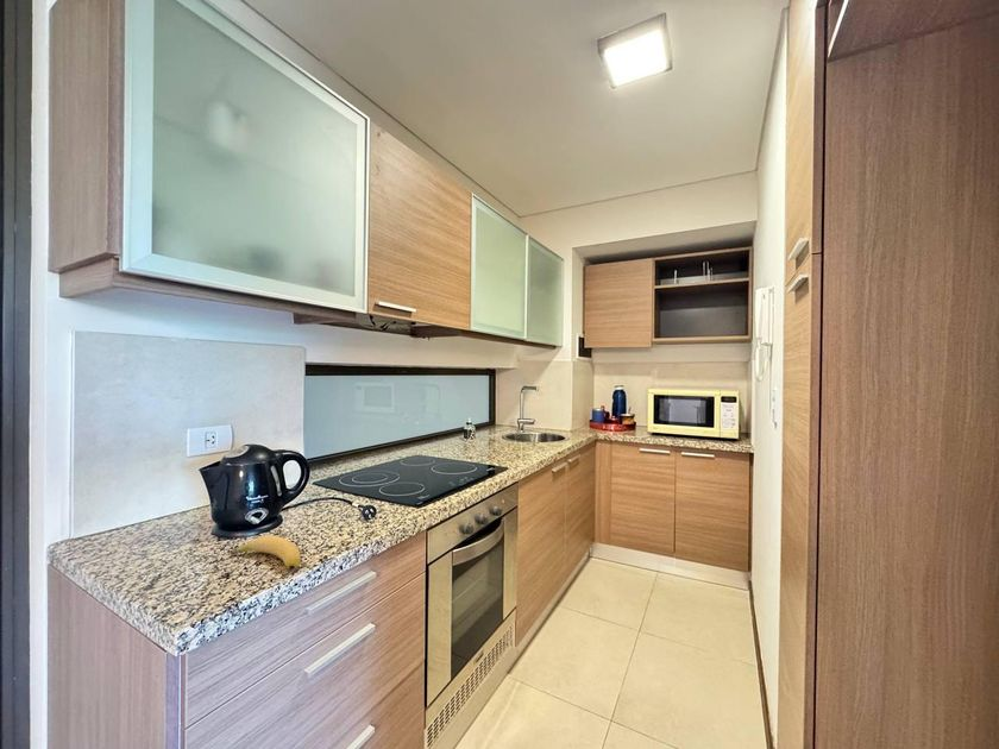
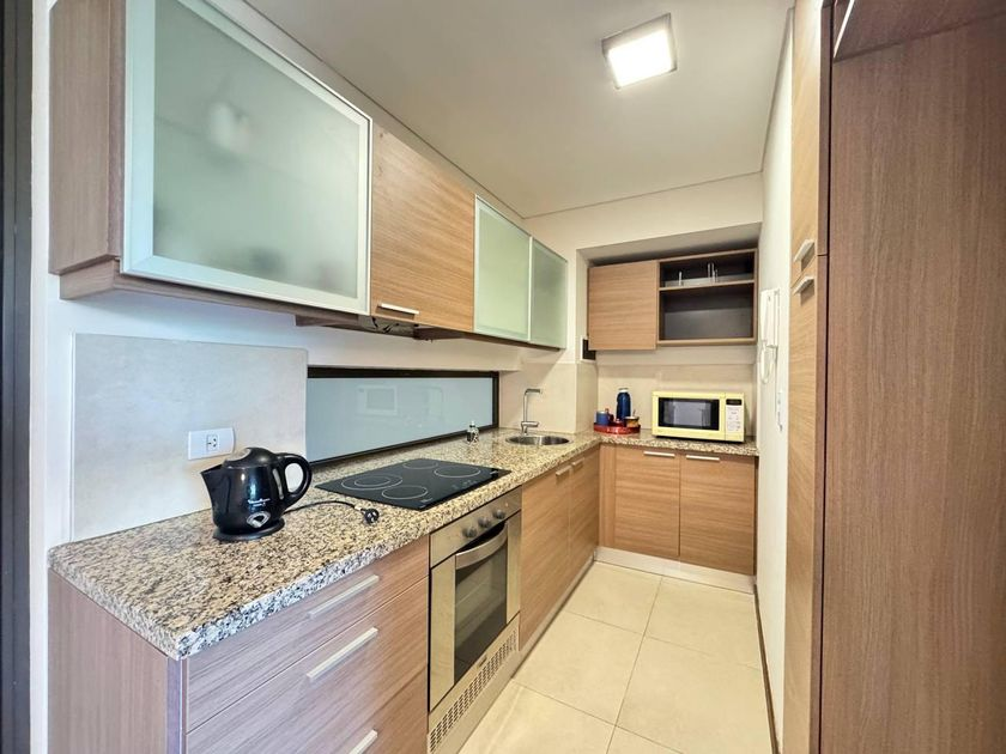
- banana (270, 550)
